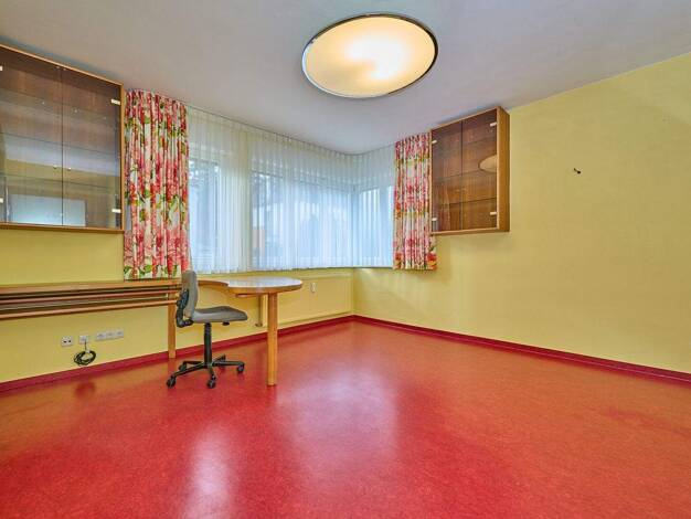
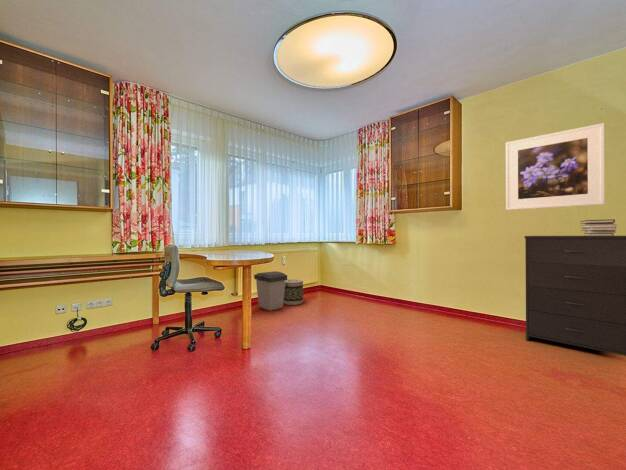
+ dresser (574, 290)
+ book stack (597, 227)
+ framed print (550, 170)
+ basket (292, 291)
+ trash can (270, 290)
